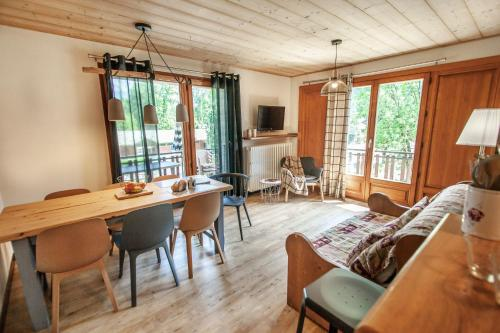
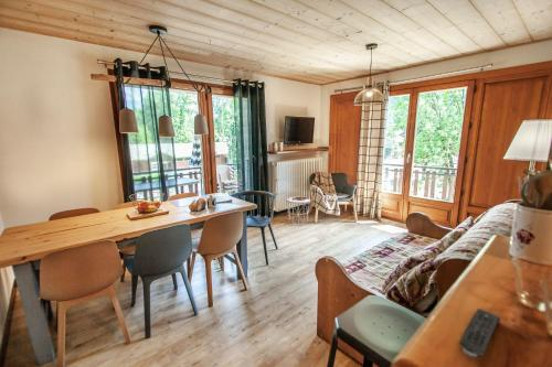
+ remote control (480, 331)
